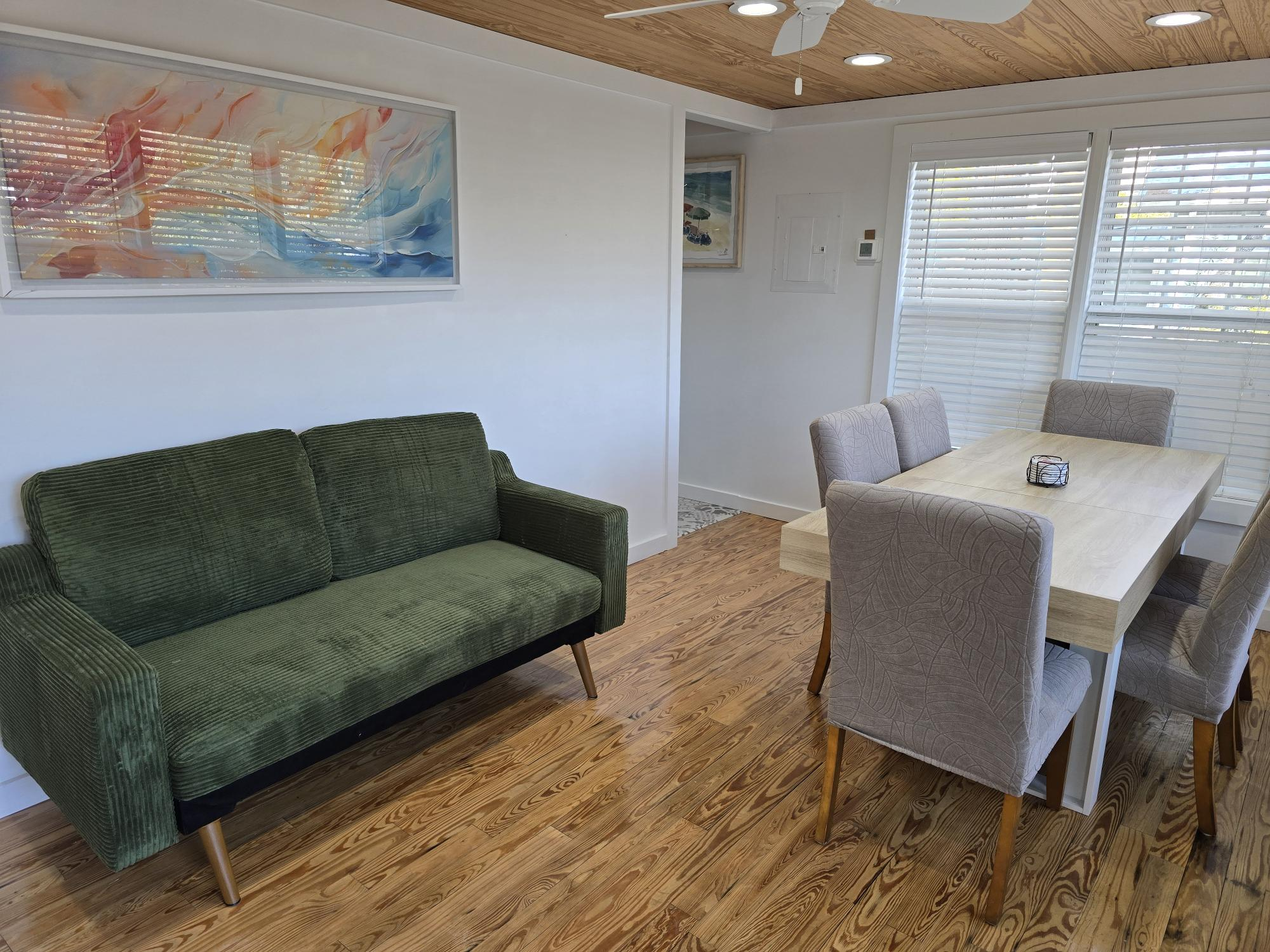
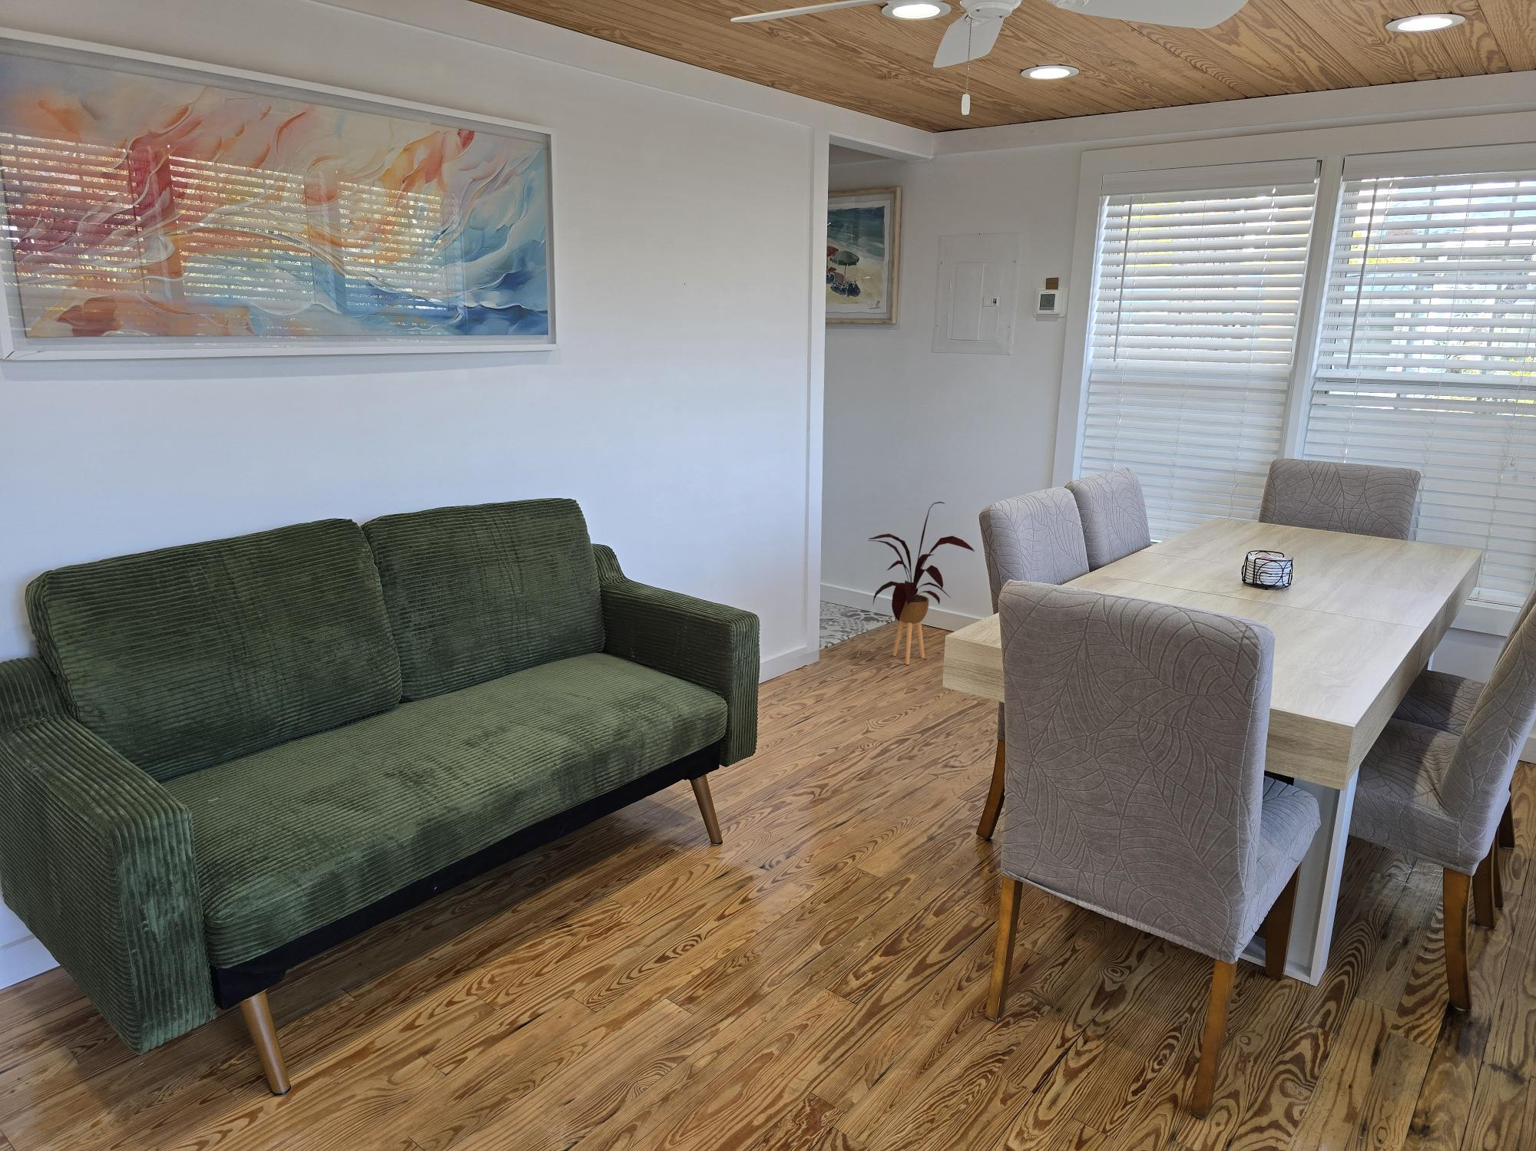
+ house plant (912, 583)
